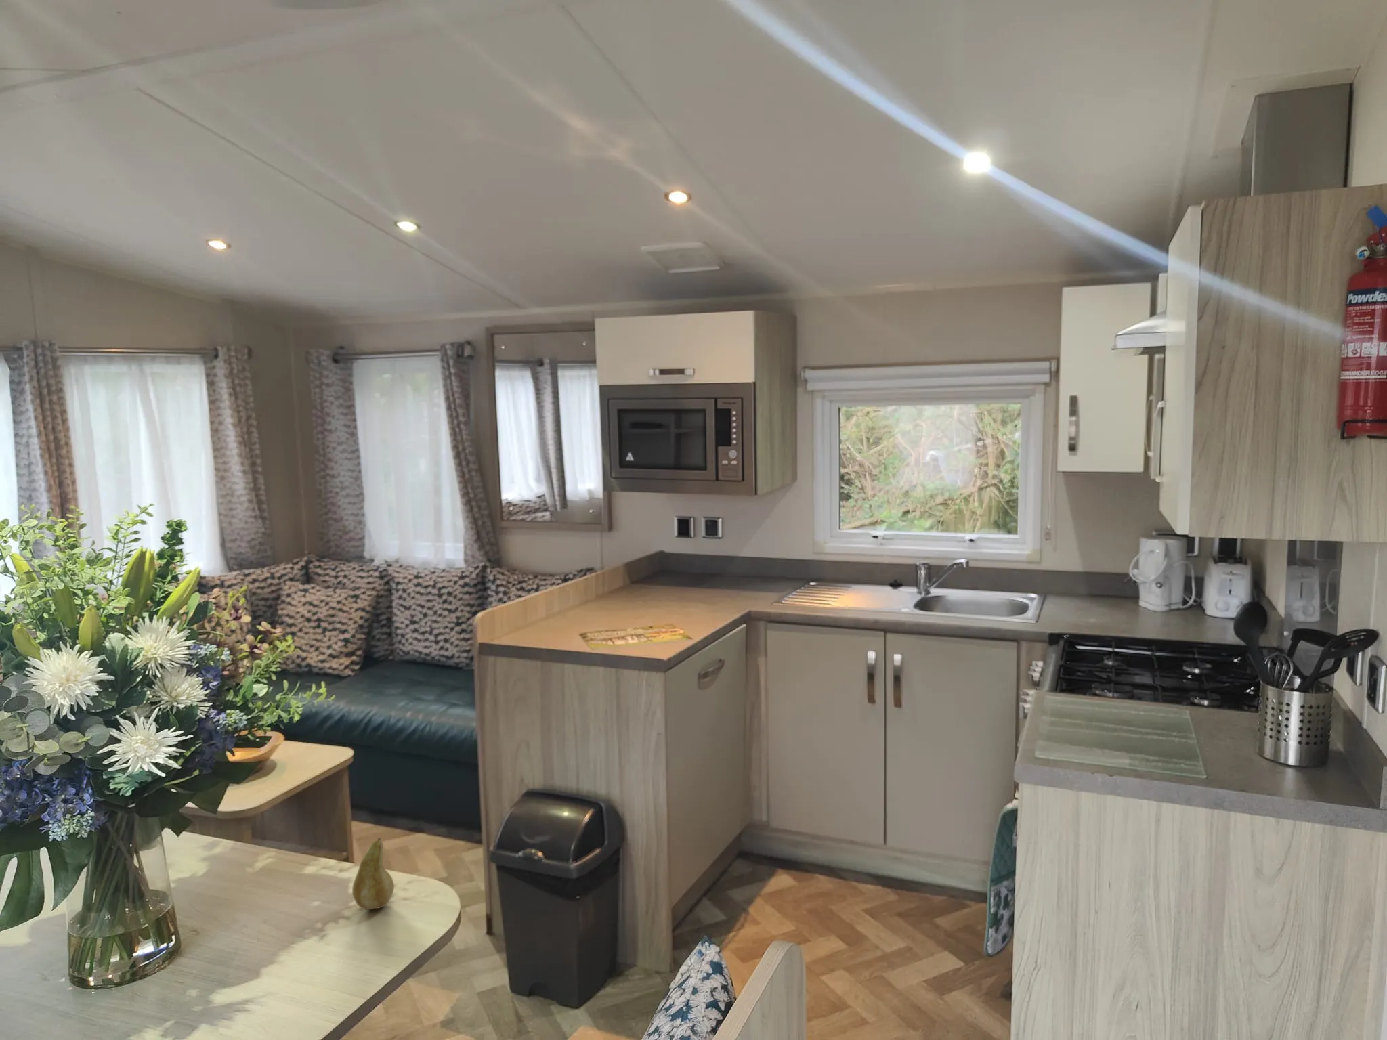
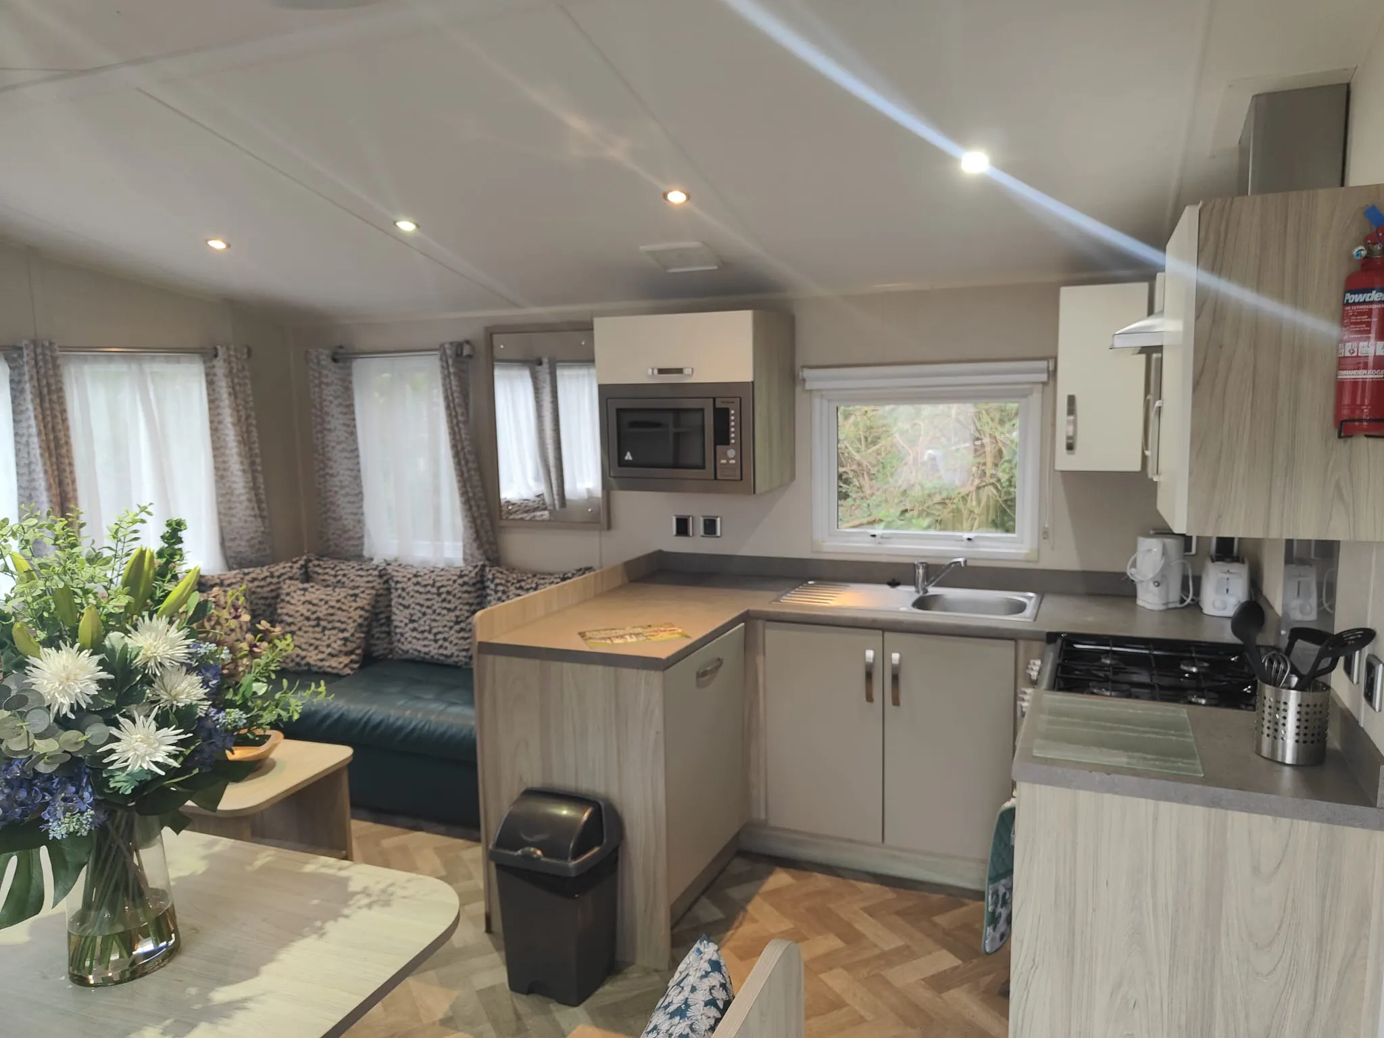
- fruit (371, 874)
